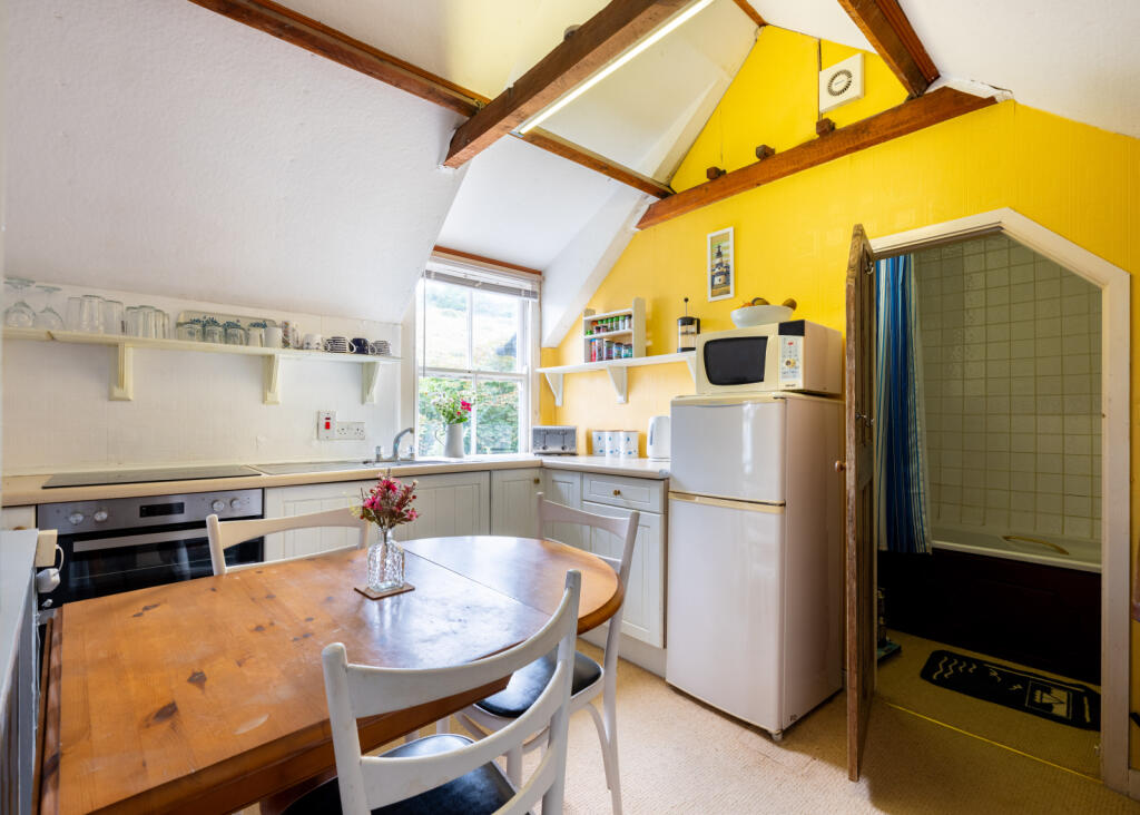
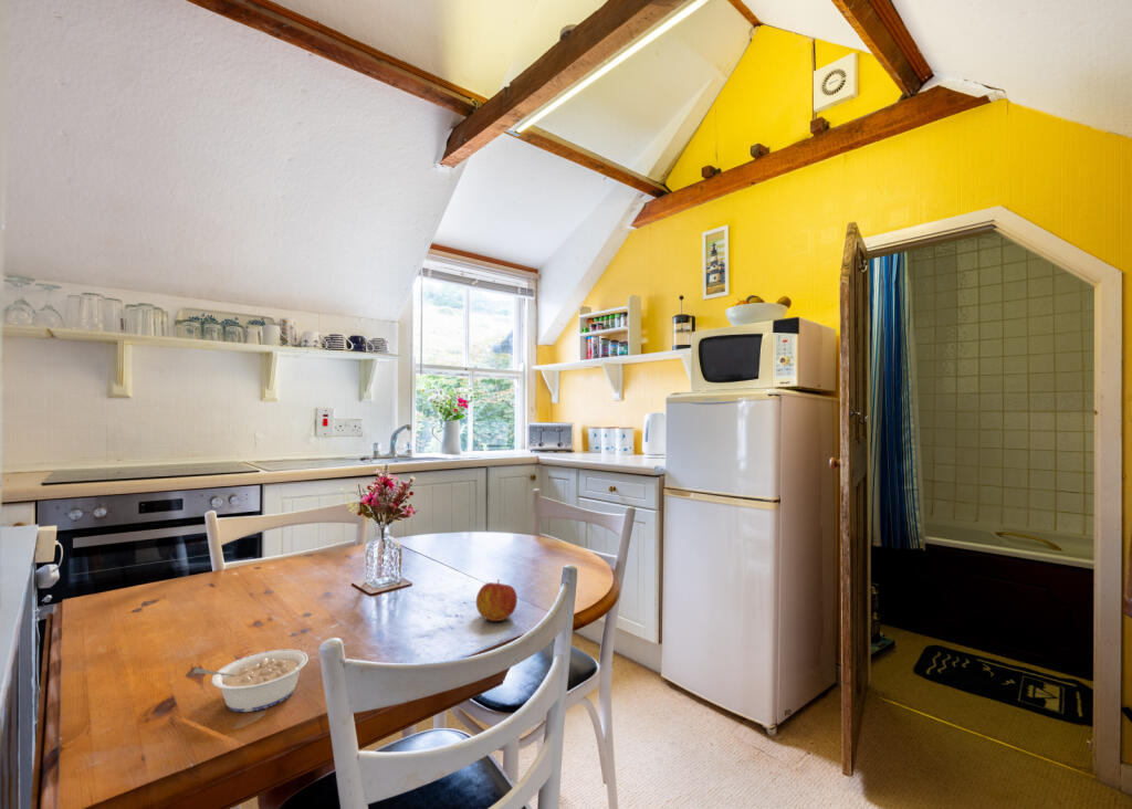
+ apple (496, 599)
+ legume (258, 680)
